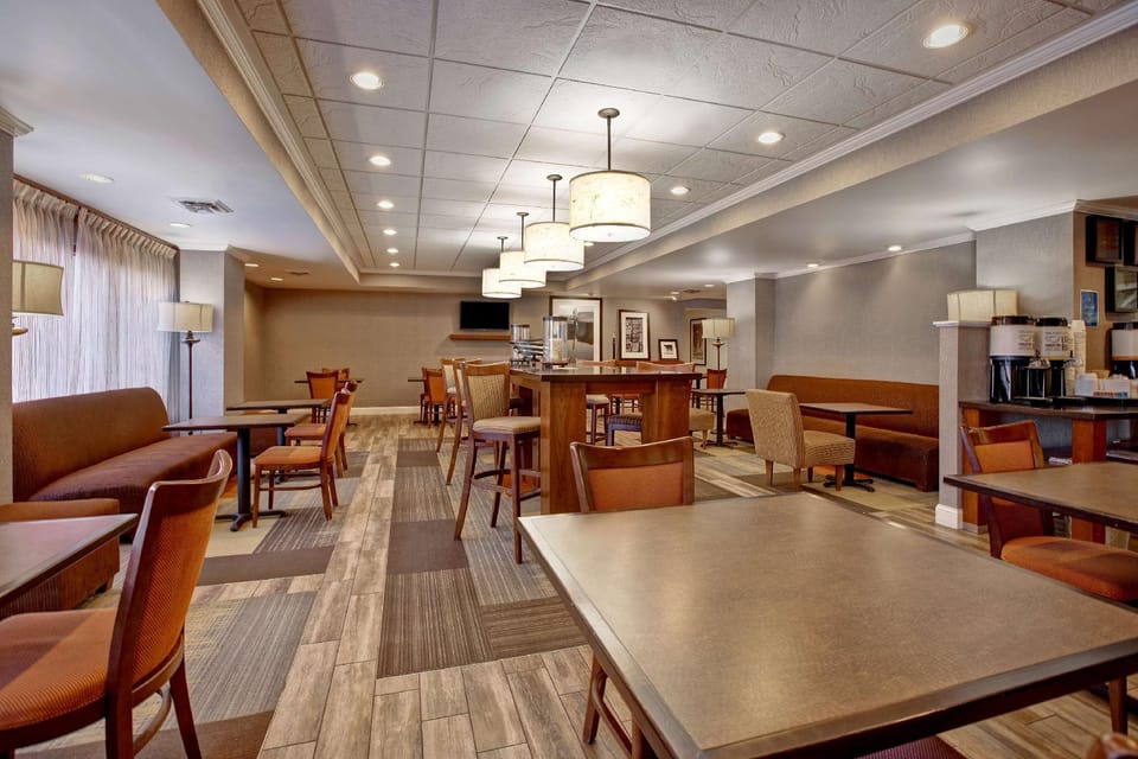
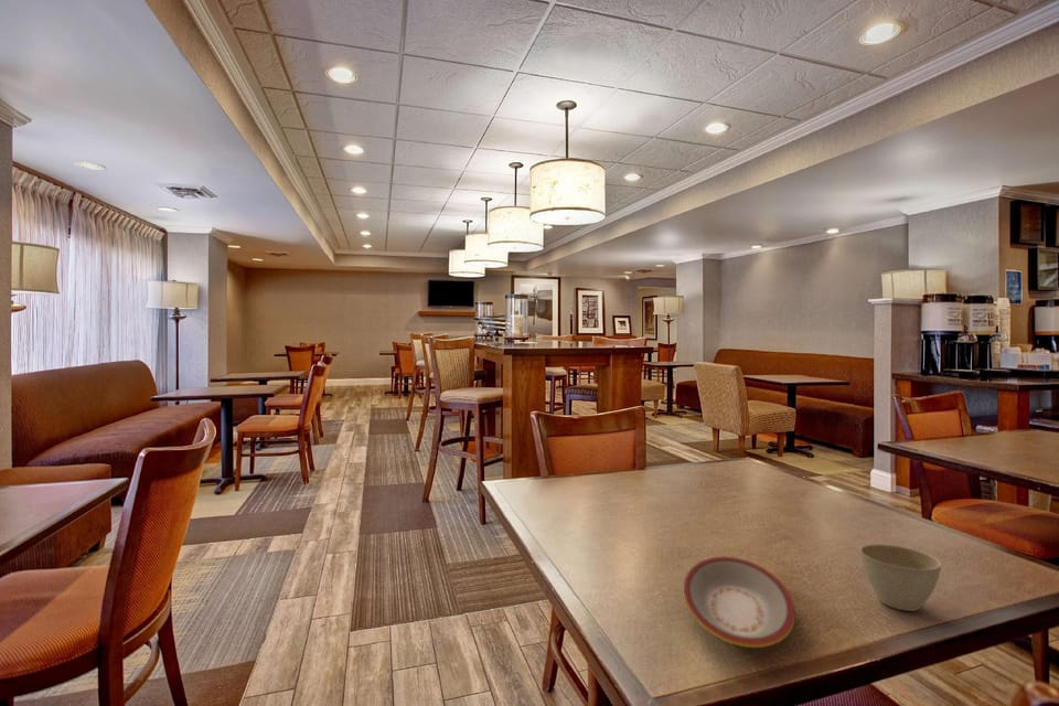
+ plate (736, 600)
+ flower pot (898, 579)
